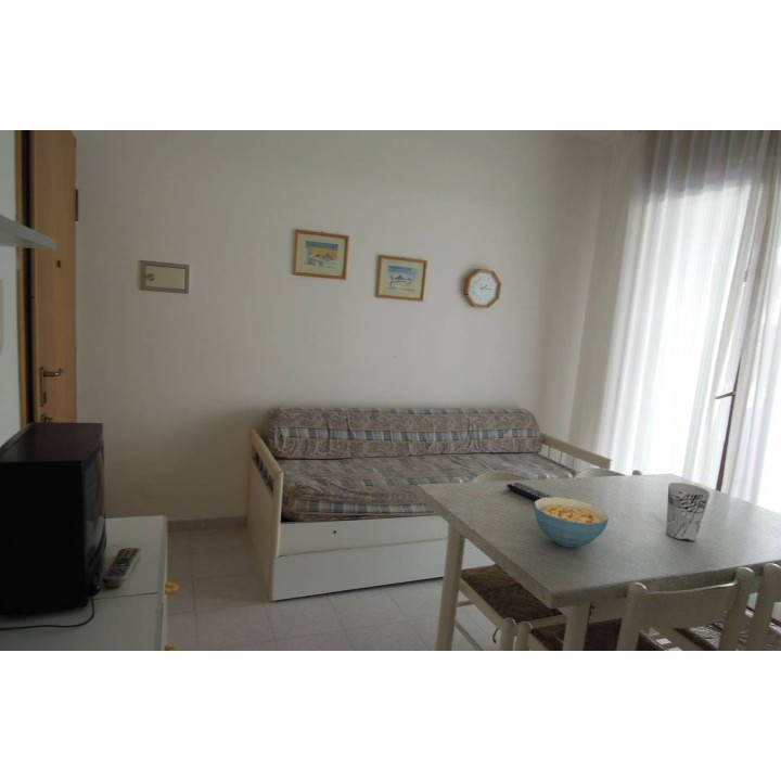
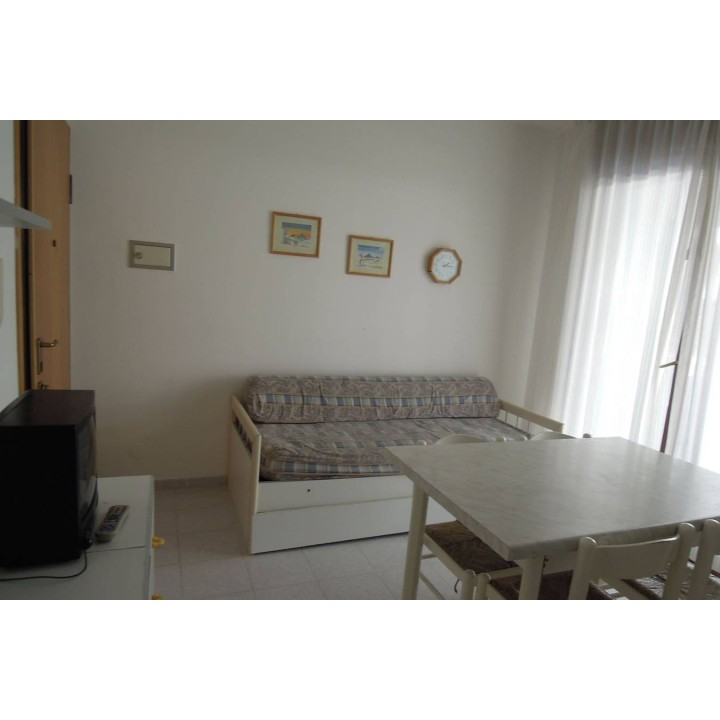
- cup (684, 512)
- cereal bowl (567, 526)
- remote control (535, 495)
